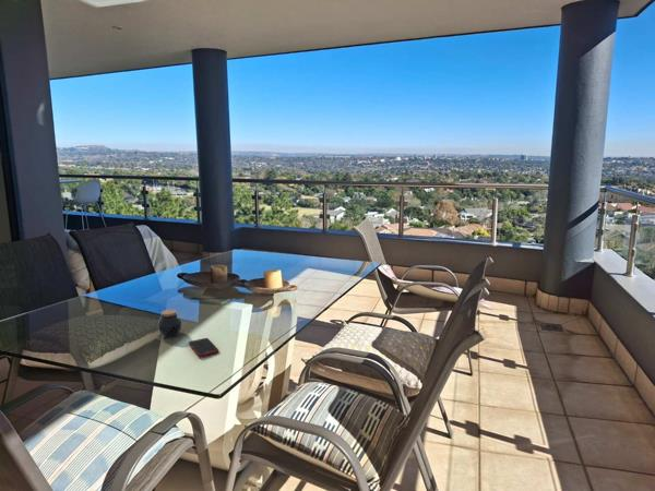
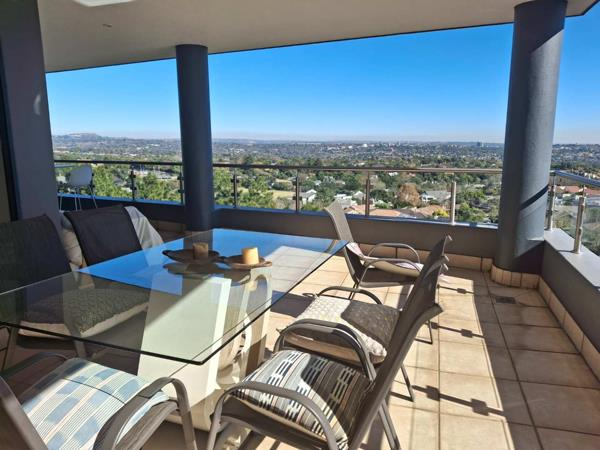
- cell phone (203, 347)
- jar (169, 323)
